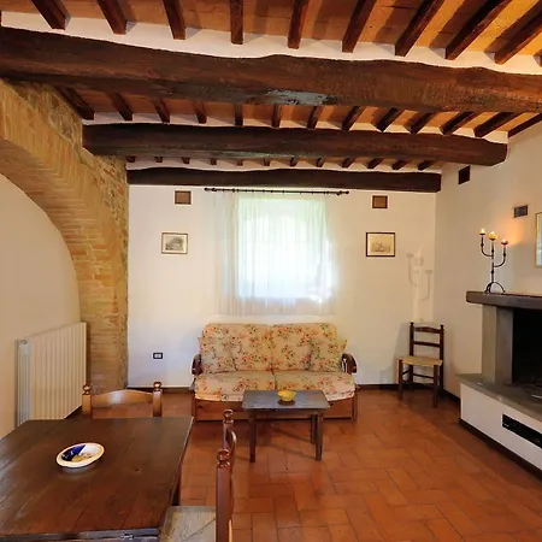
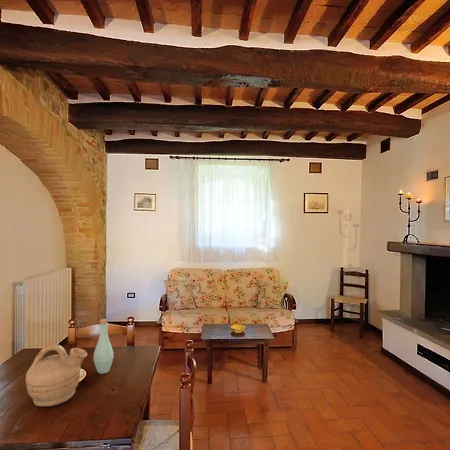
+ bottle (103, 345)
+ teapot (56, 371)
